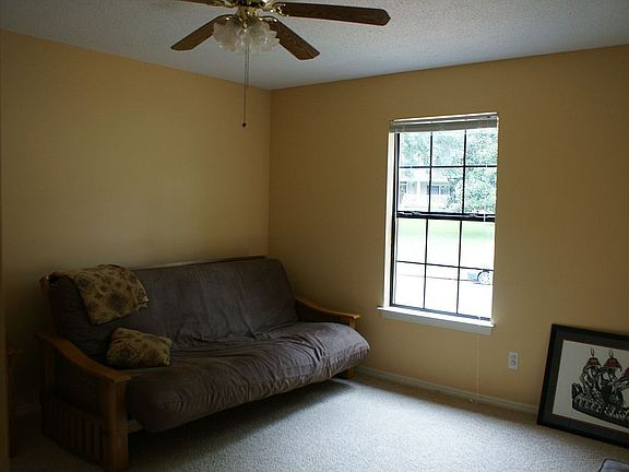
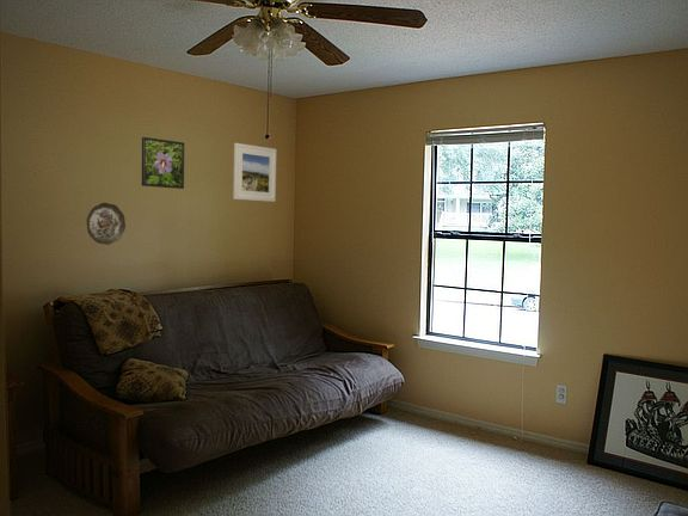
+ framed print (254, 173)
+ decorative plate (105, 223)
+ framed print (162, 164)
